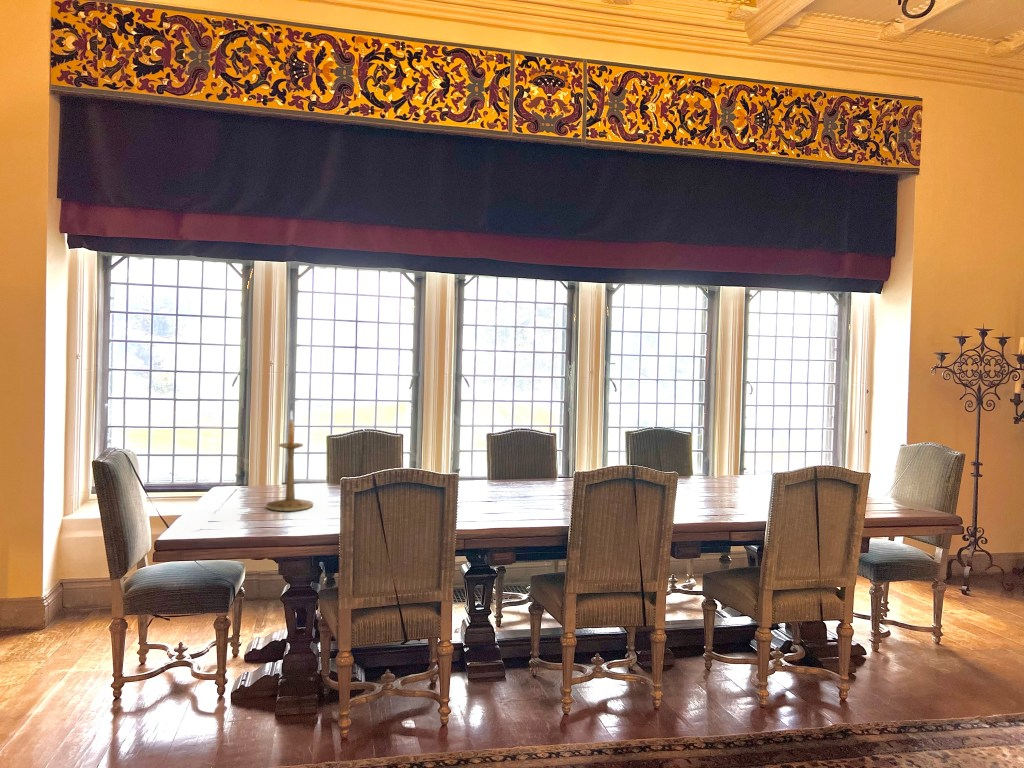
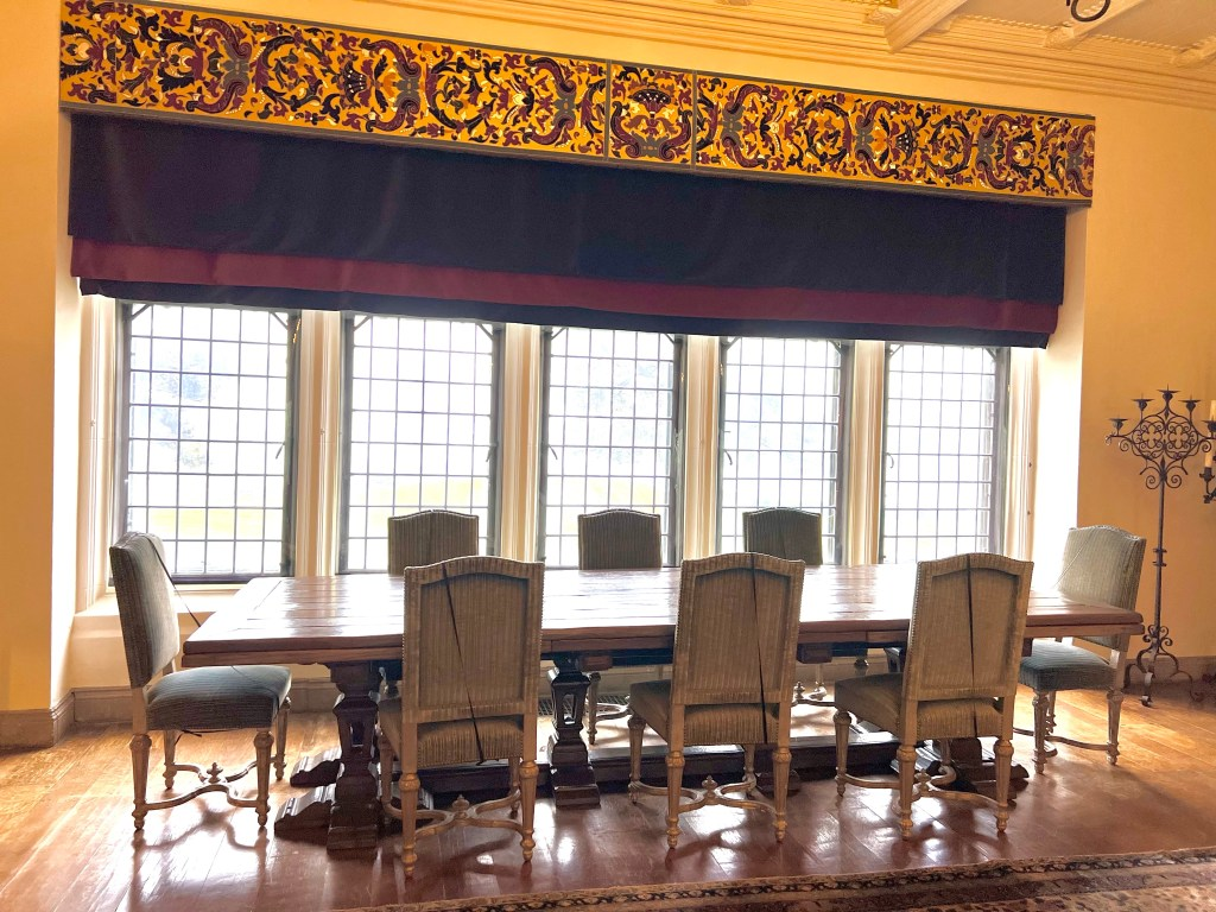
- candlestick (290, 458)
